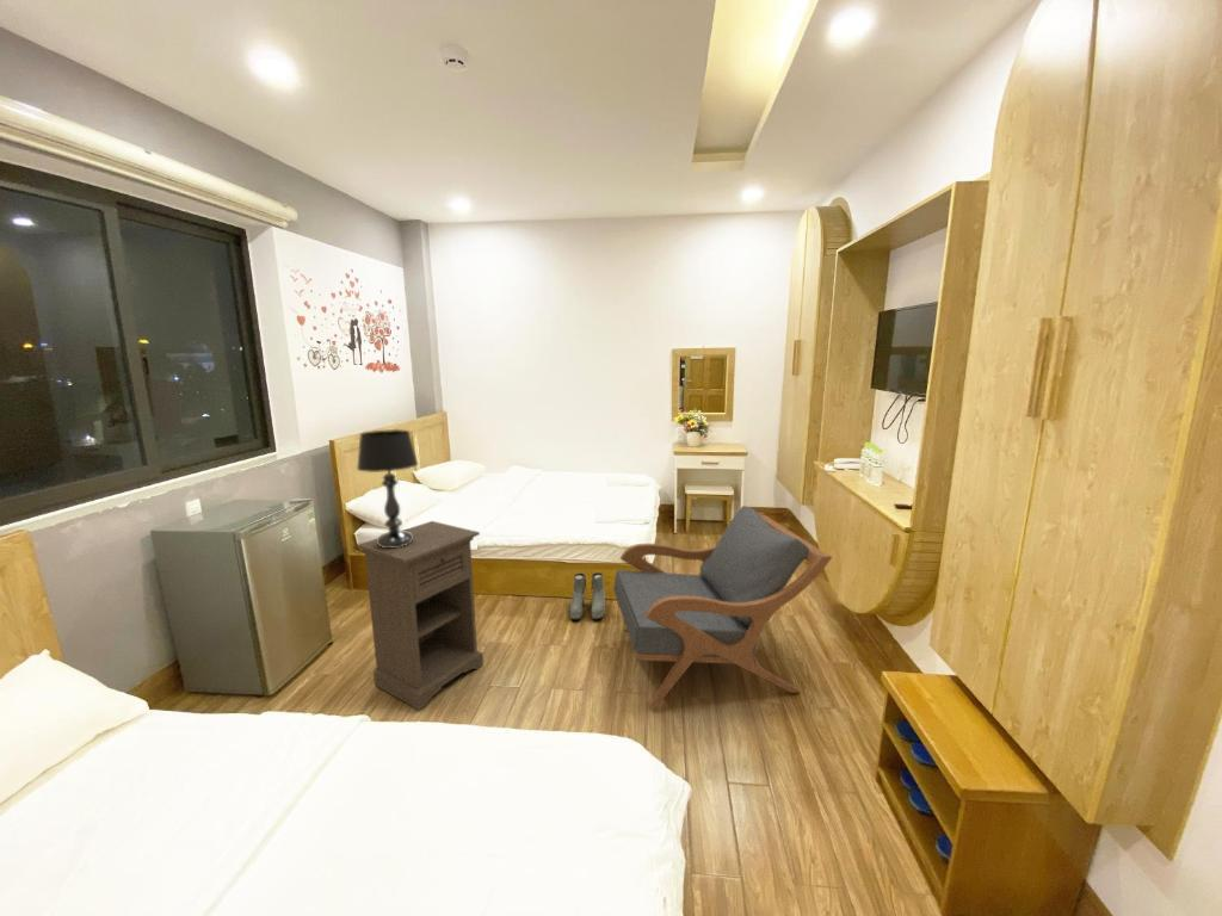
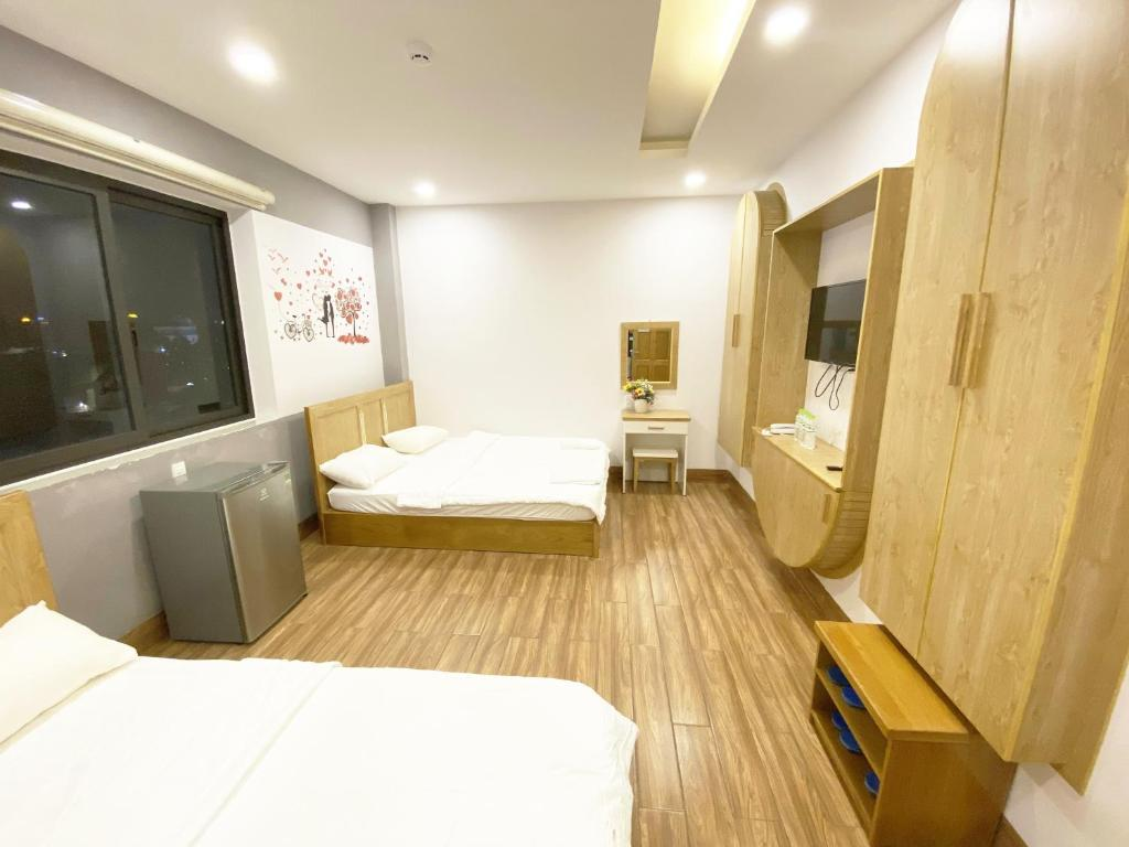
- table lamp (390, 488)
- nightstand (425, 608)
- armchair (708, 592)
- boots (586, 590)
